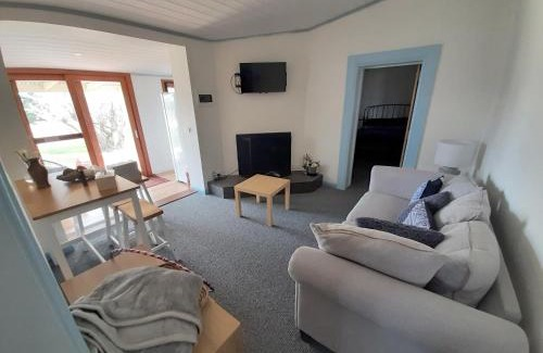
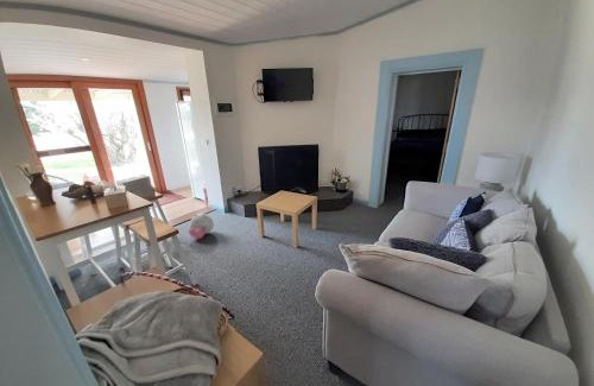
+ plush toy (201, 224)
